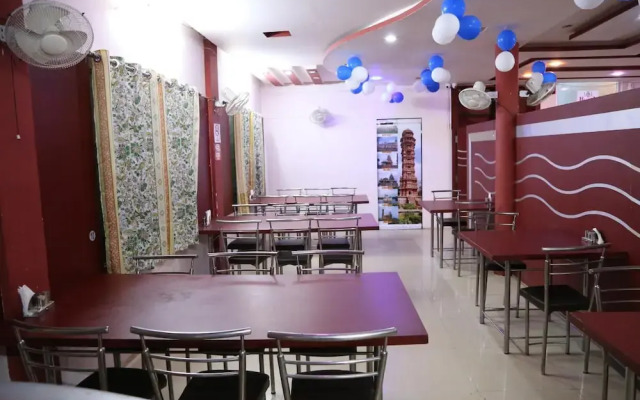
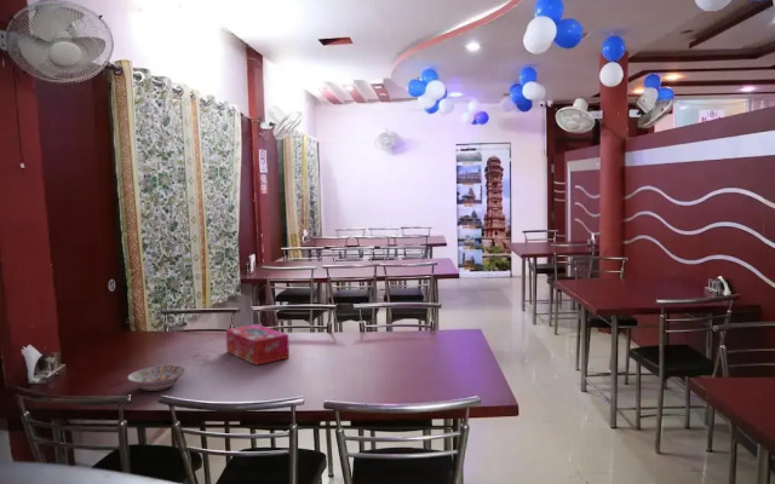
+ tissue box (257, 342)
+ bowl (157, 379)
